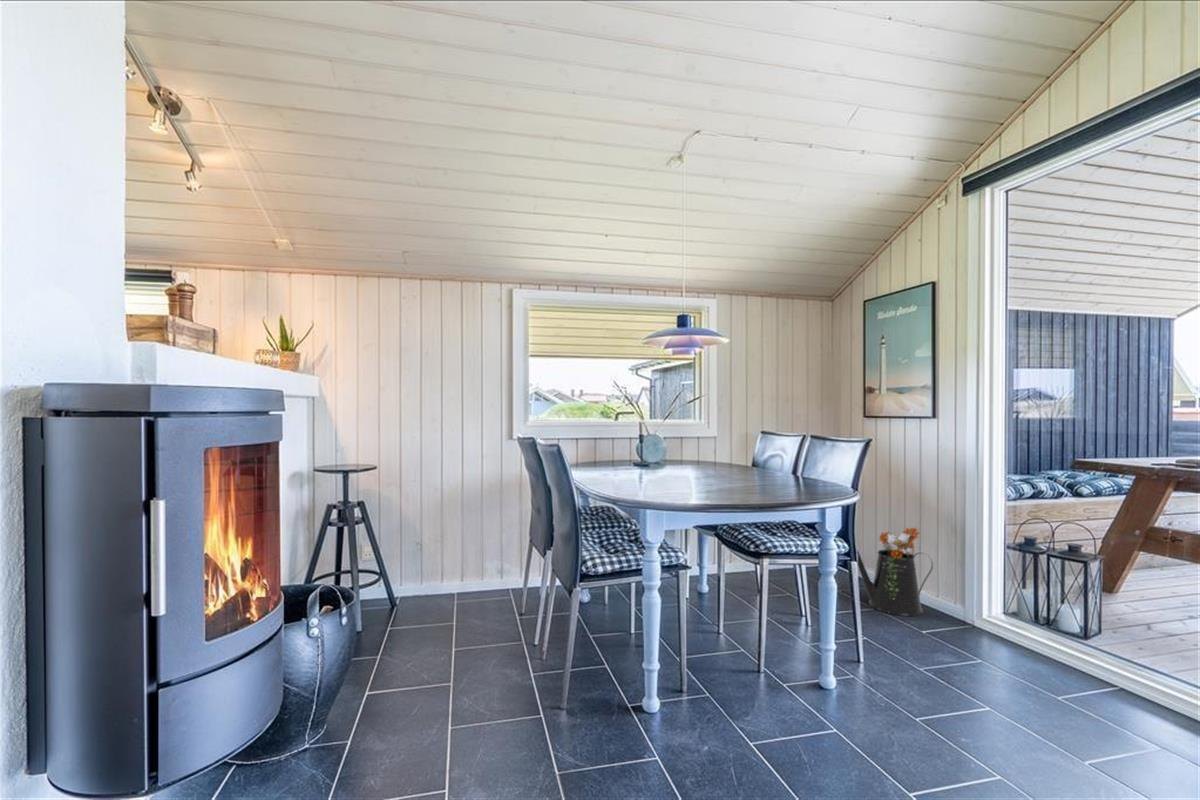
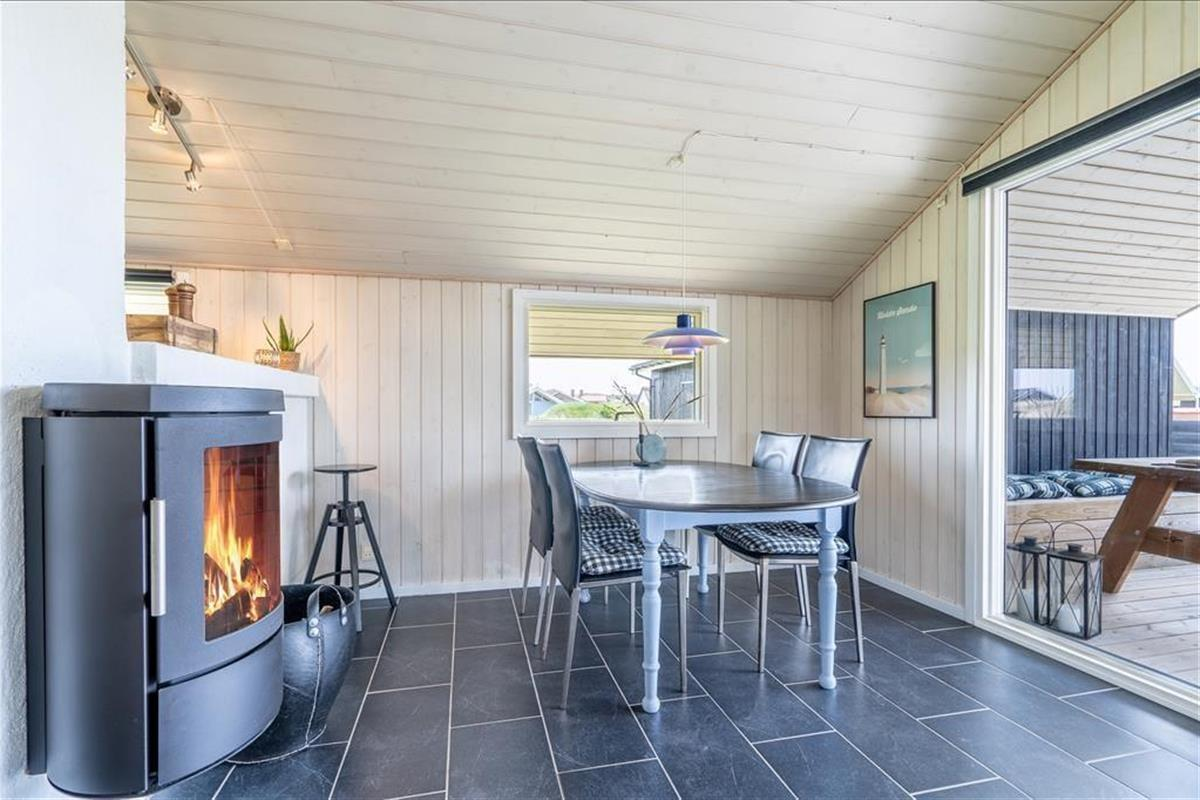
- watering can (893, 567)
